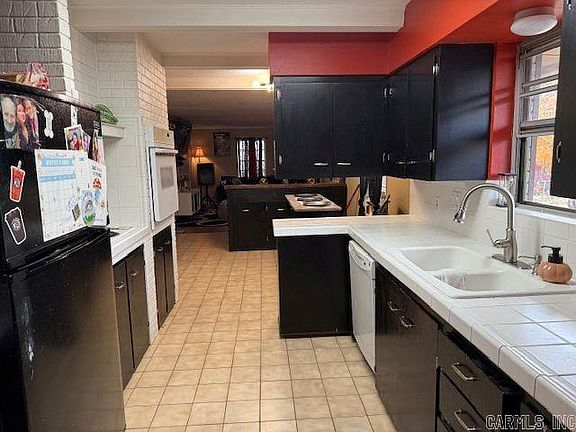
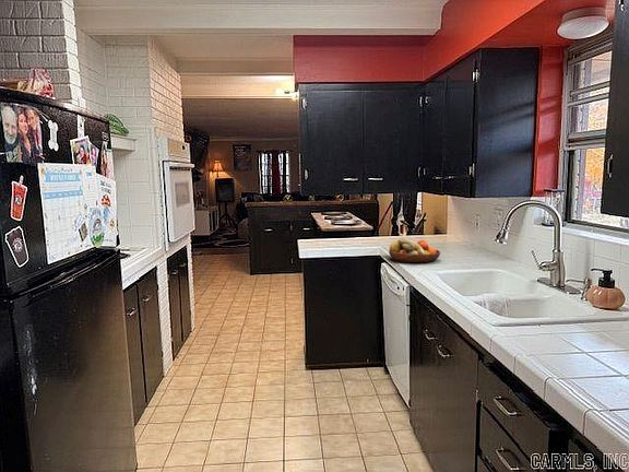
+ fruit bowl (414, 248)
